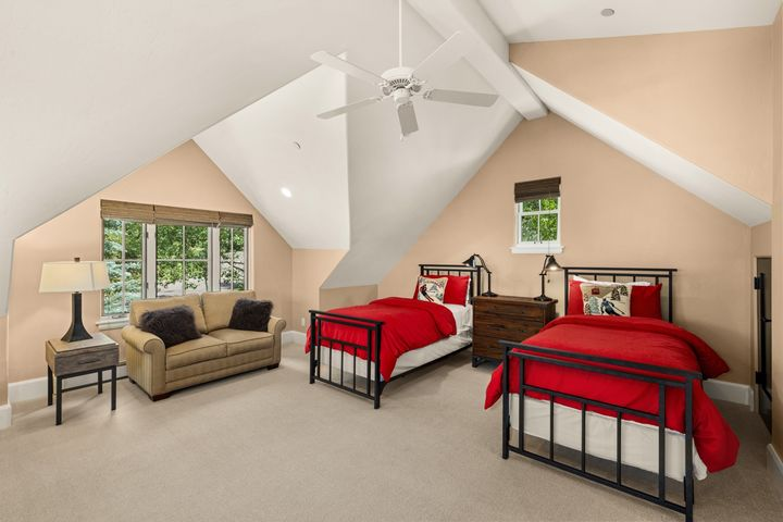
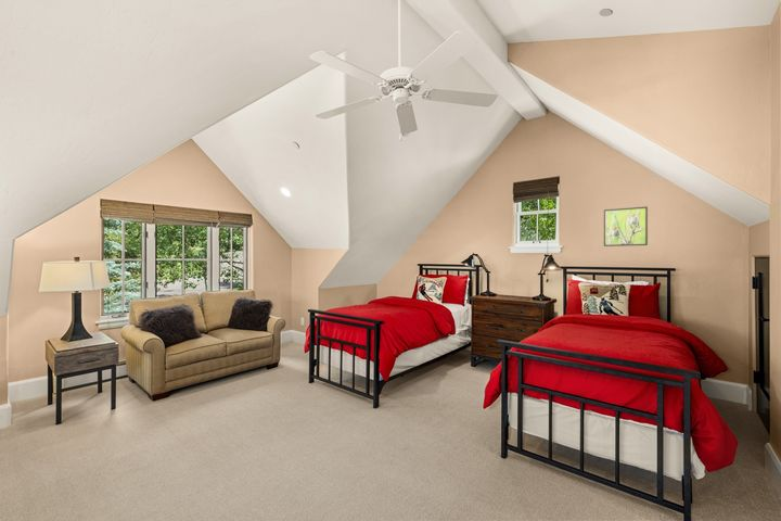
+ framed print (625, 227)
